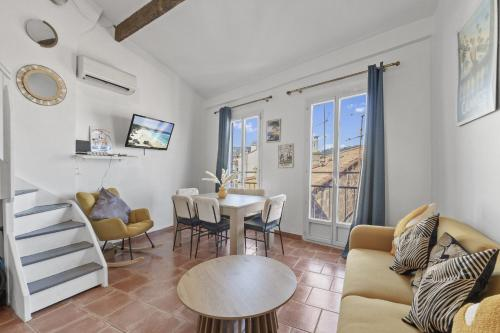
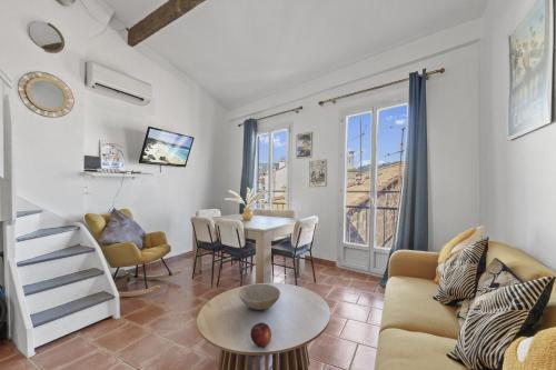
+ fruit (260, 333)
+ bowl (259, 299)
